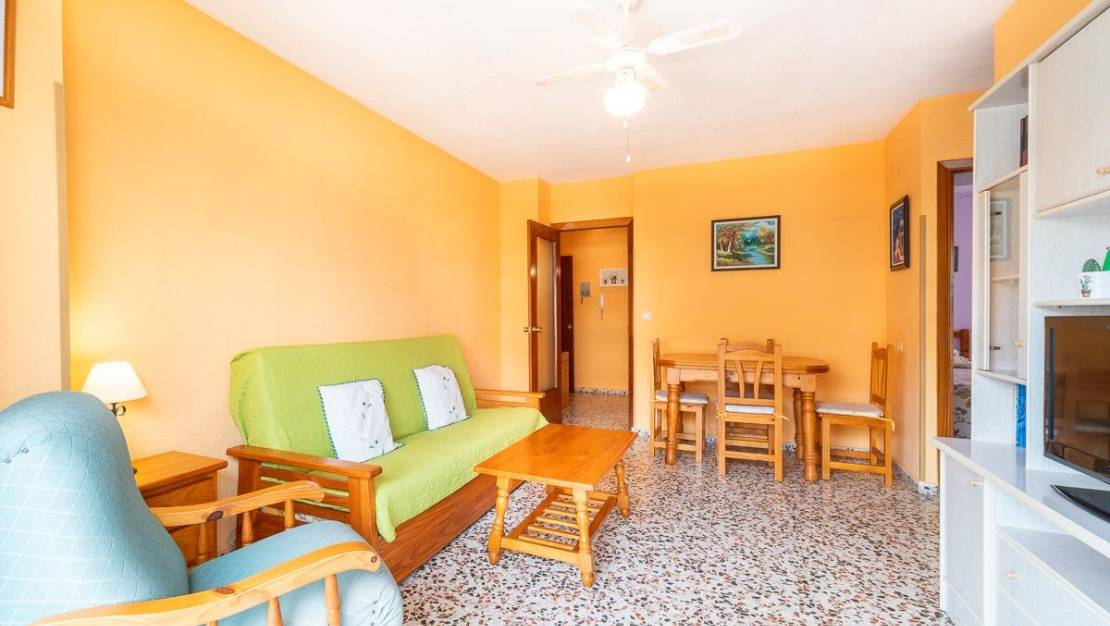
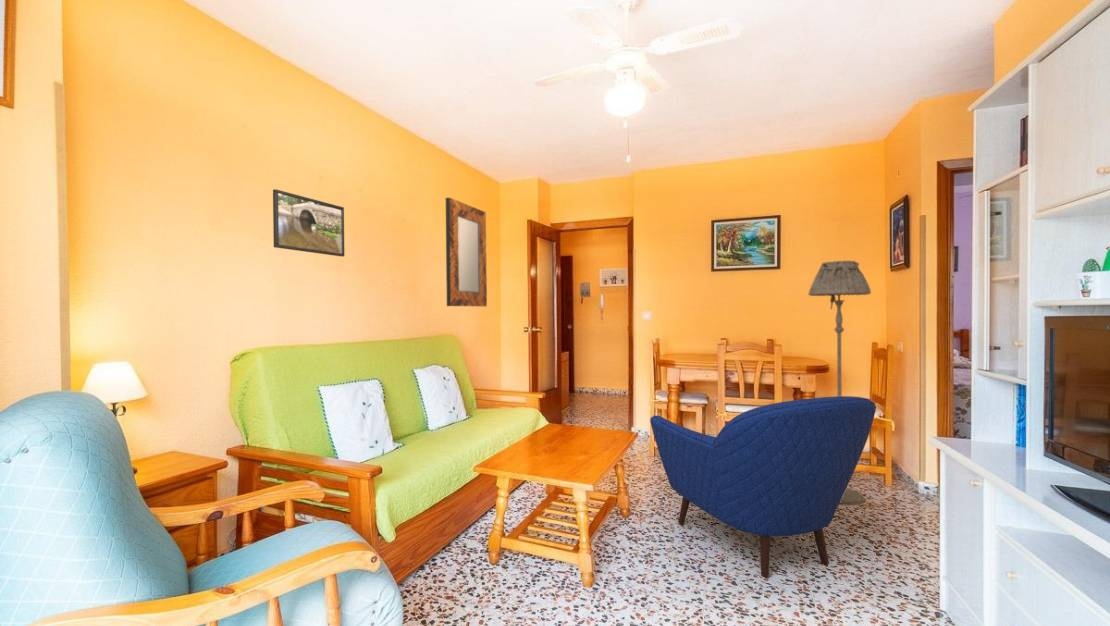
+ armchair (765, 466)
+ home mirror (467, 255)
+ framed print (311, 225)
+ floor lamp (838, 378)
